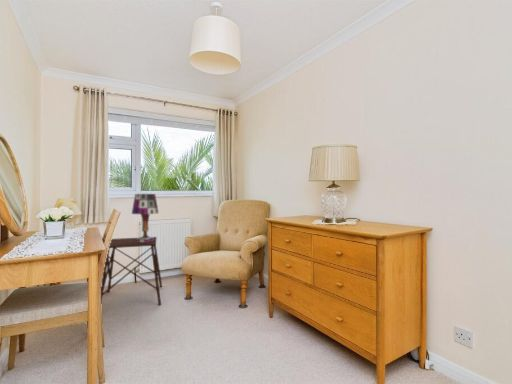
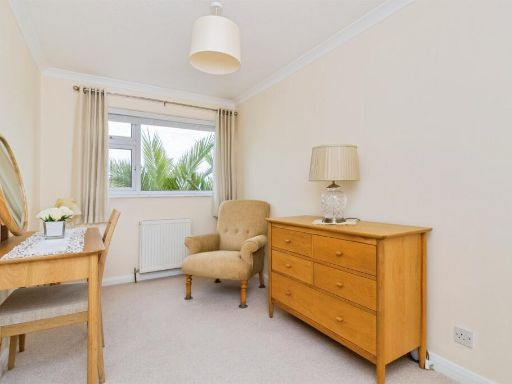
- side table (133, 269)
- table lamp (145, 217)
